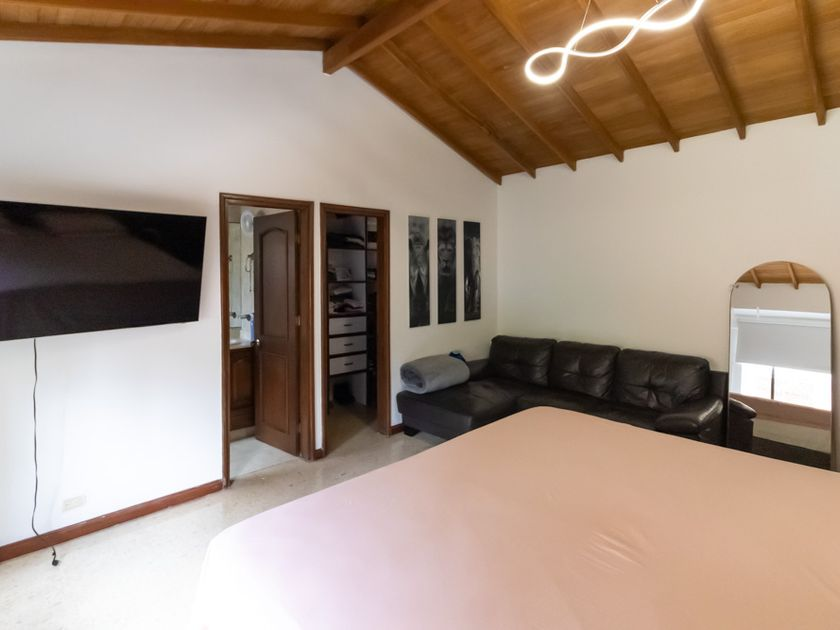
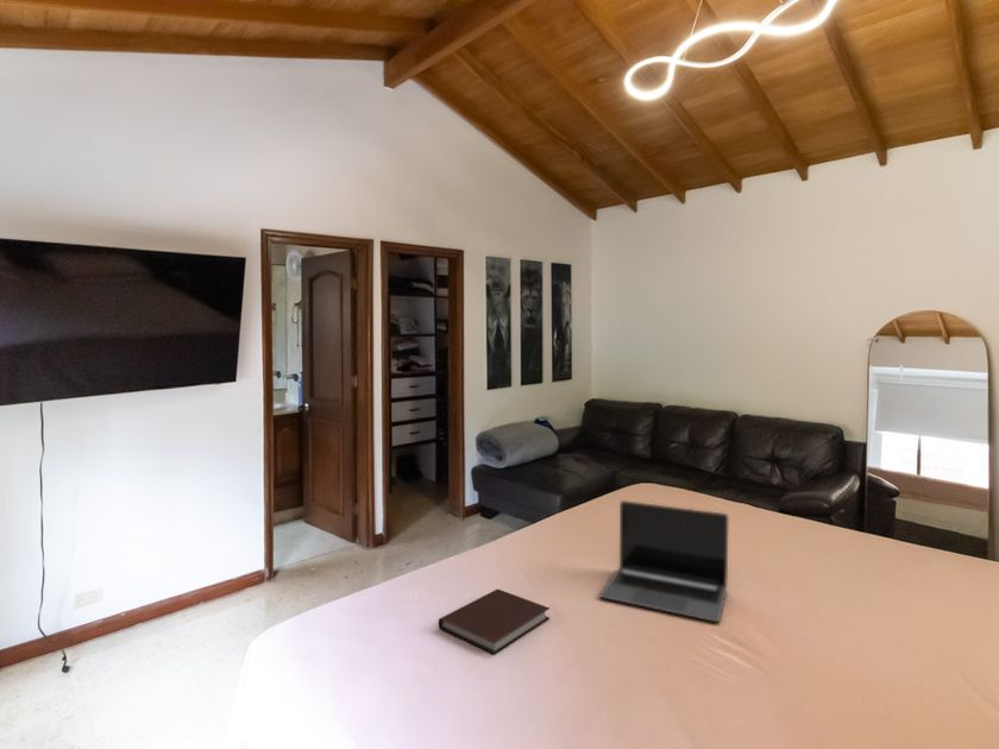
+ laptop (664, 555)
+ notebook (495, 617)
